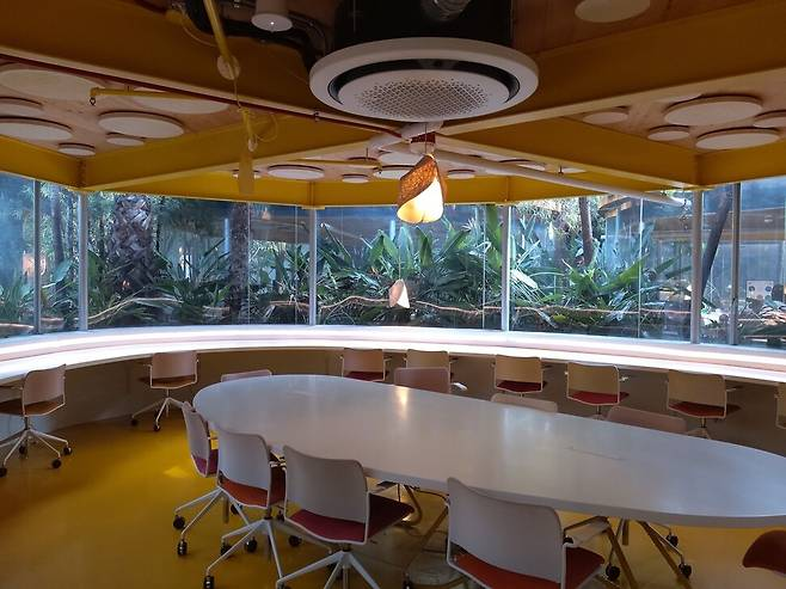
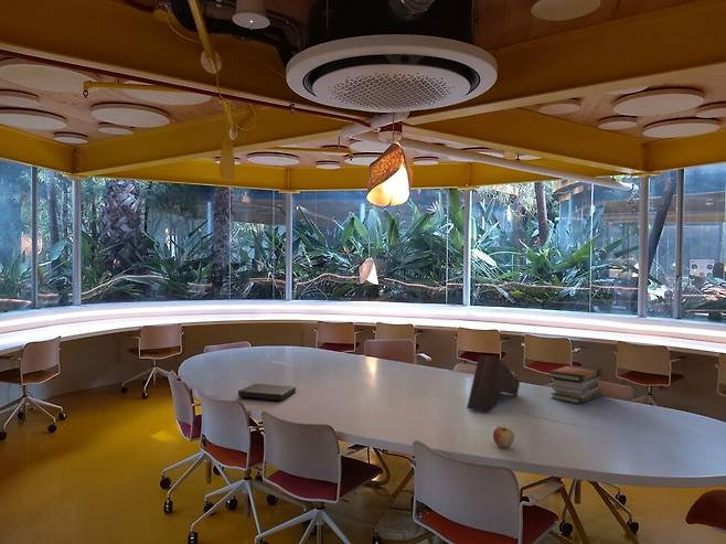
+ book stack (575, 383)
+ book (267, 391)
+ speaker (494, 377)
+ apple (503, 436)
